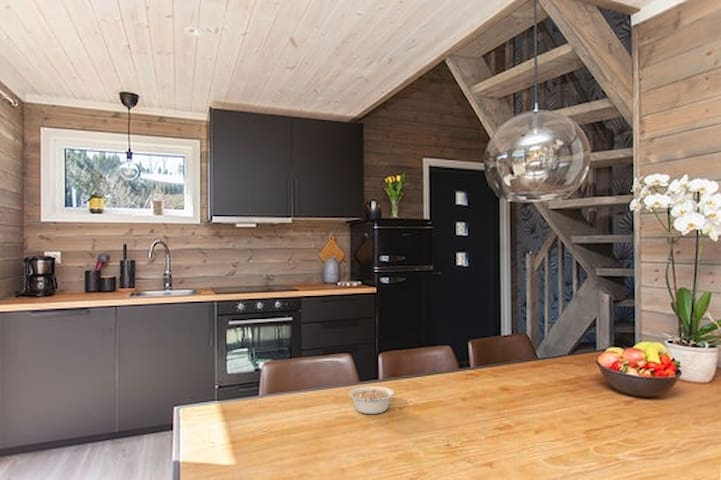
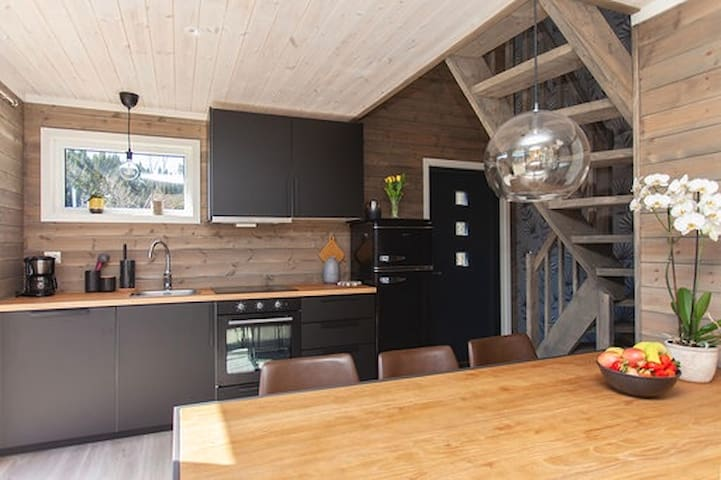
- legume (373, 398)
